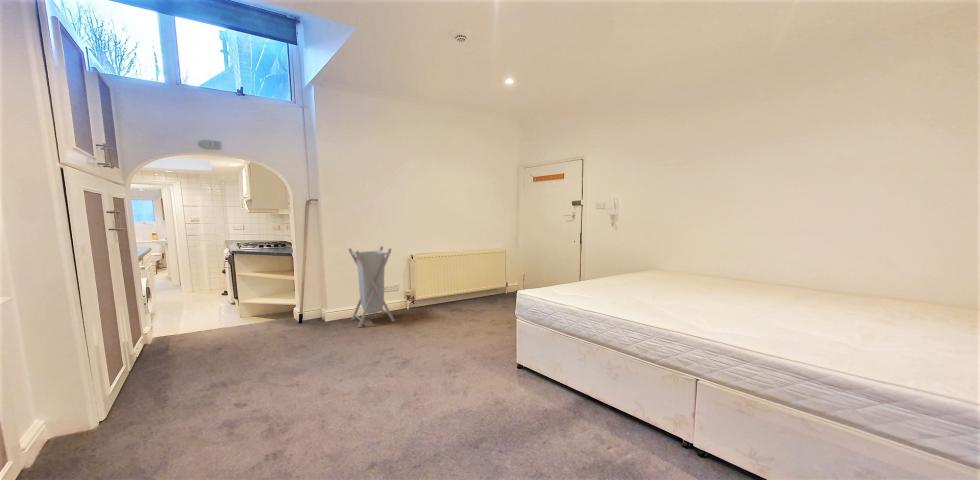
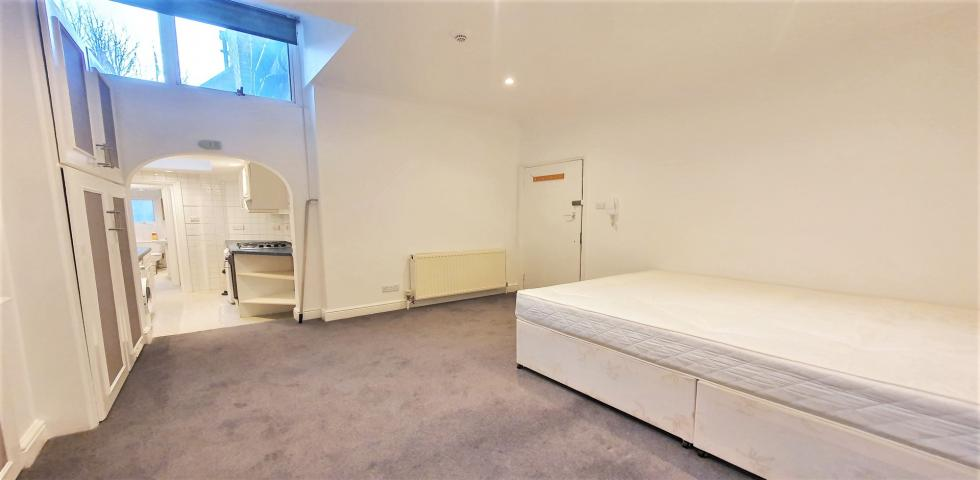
- laundry hamper (371, 284)
